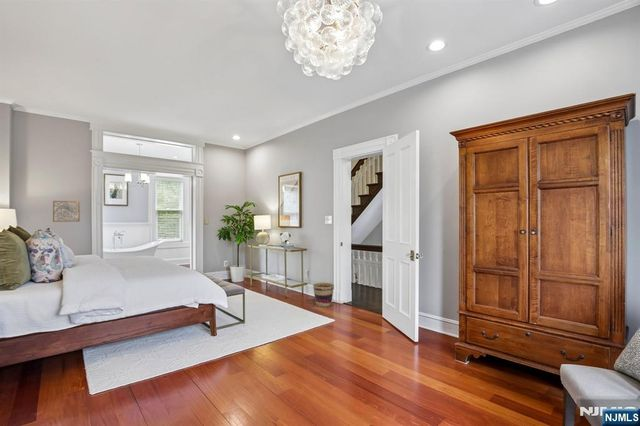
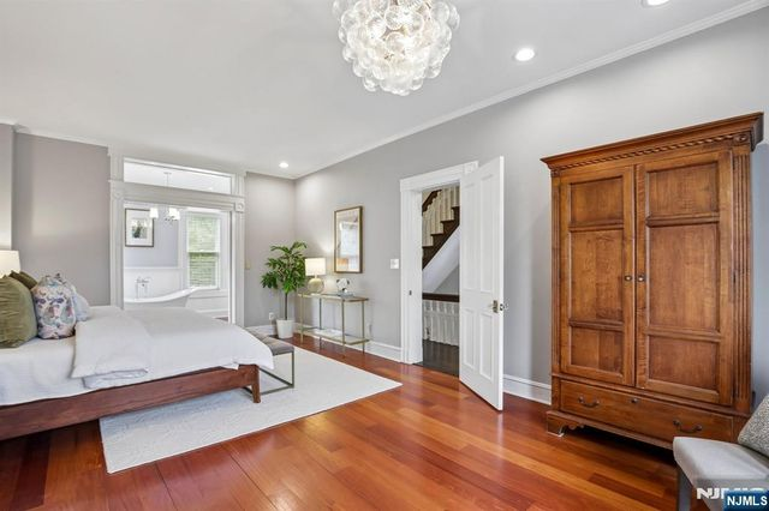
- basket (323, 294)
- wall art (66, 211)
